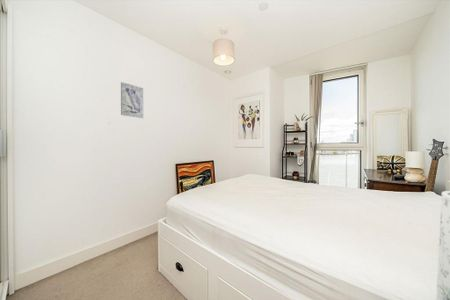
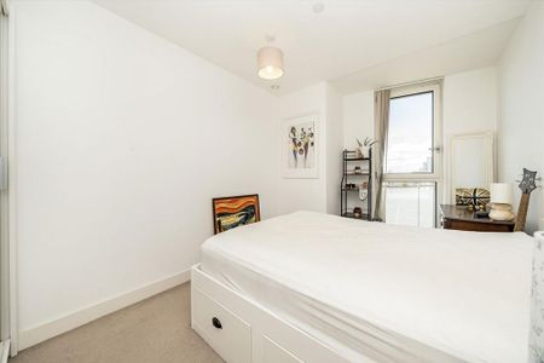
- wall art (132, 100)
